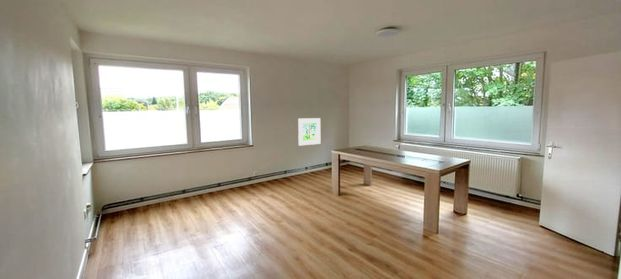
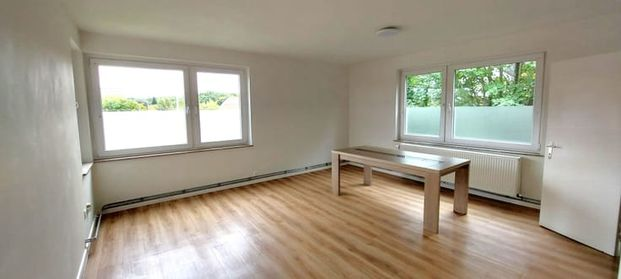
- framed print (309, 131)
